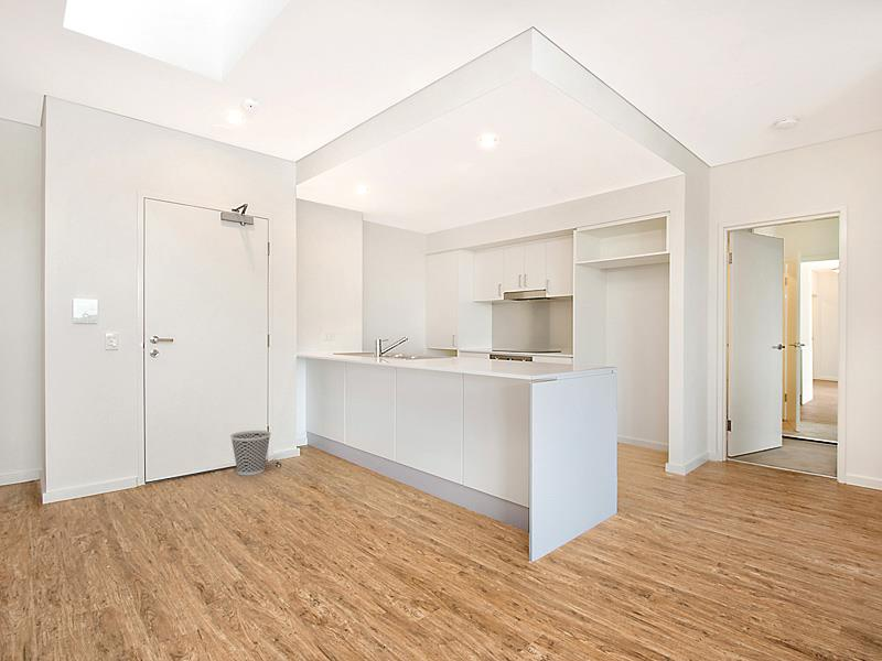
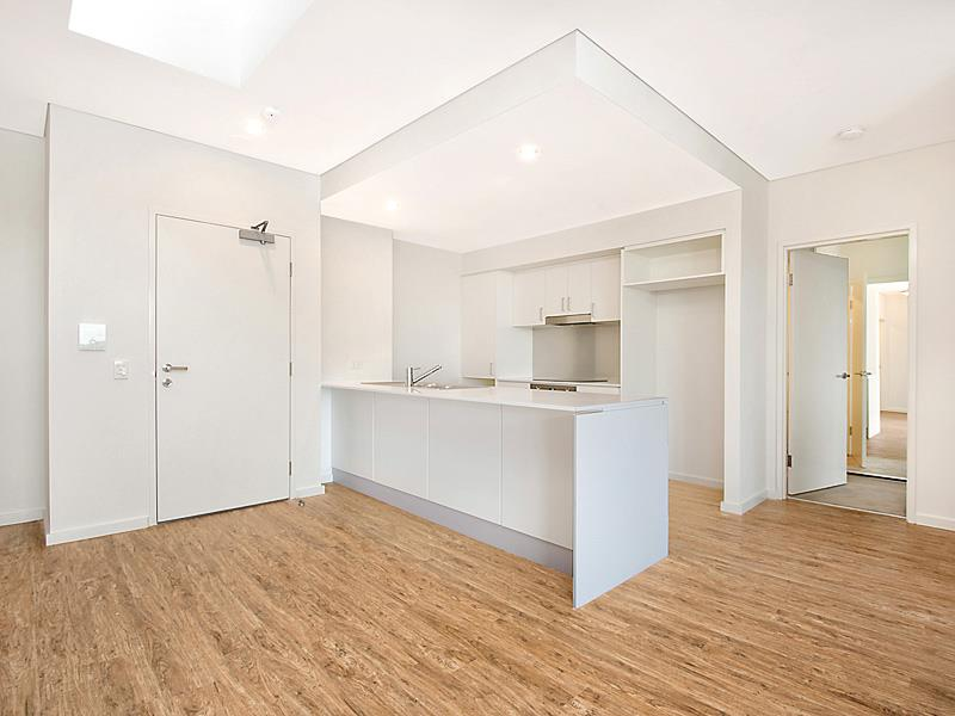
- wastebasket (250, 453)
